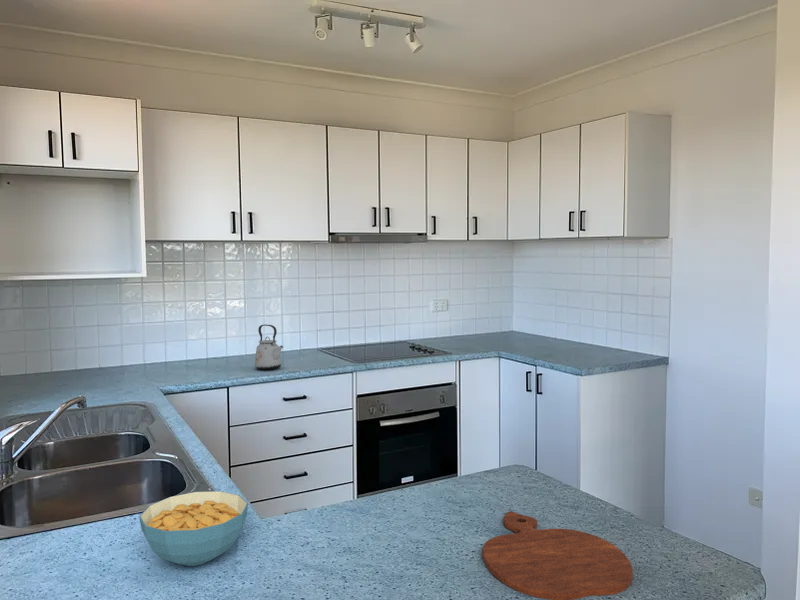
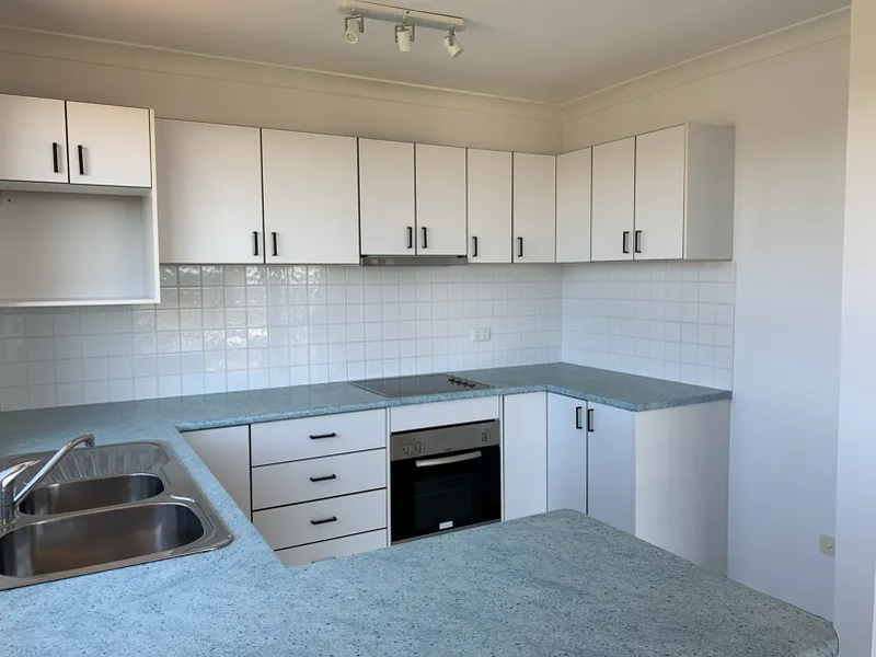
- kettle (271, 347)
- cereal bowl (195, 534)
- cutting board (544, 548)
